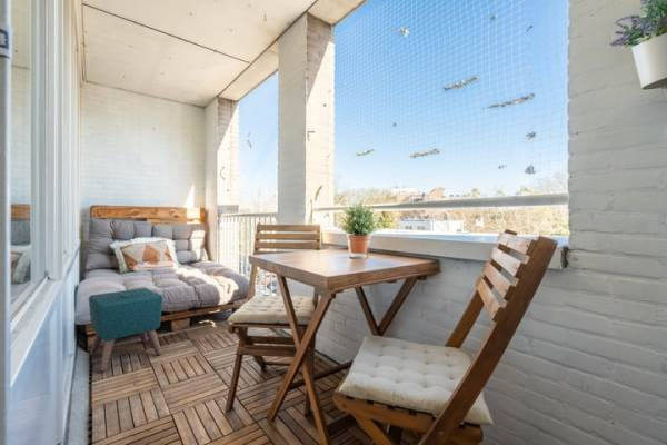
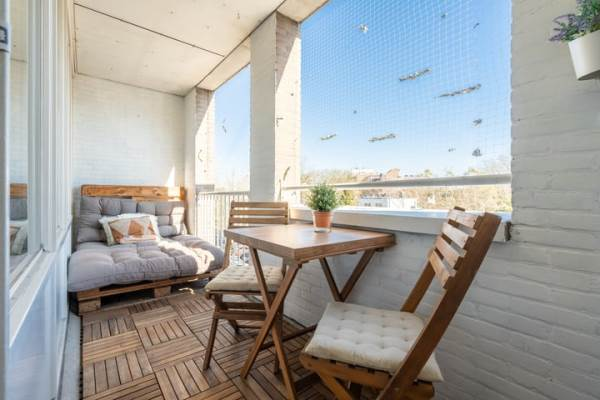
- ottoman (126, 325)
